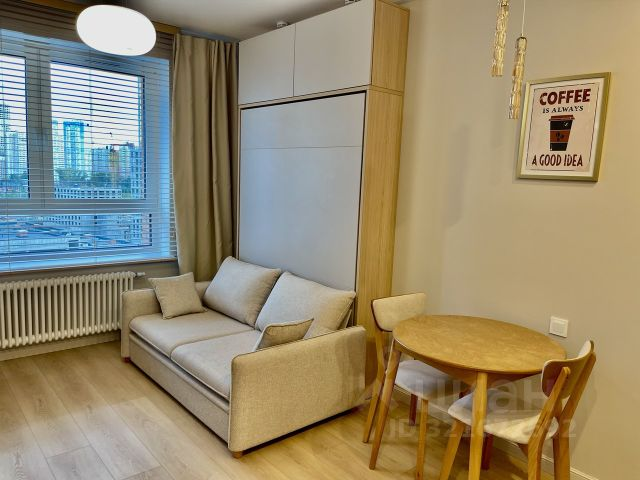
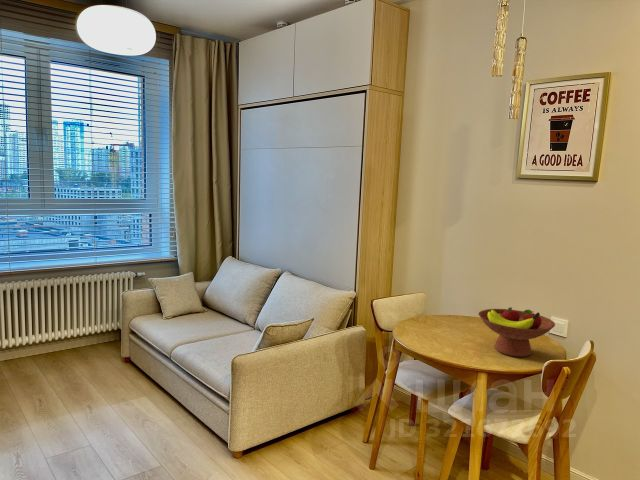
+ fruit bowl (514, 328)
